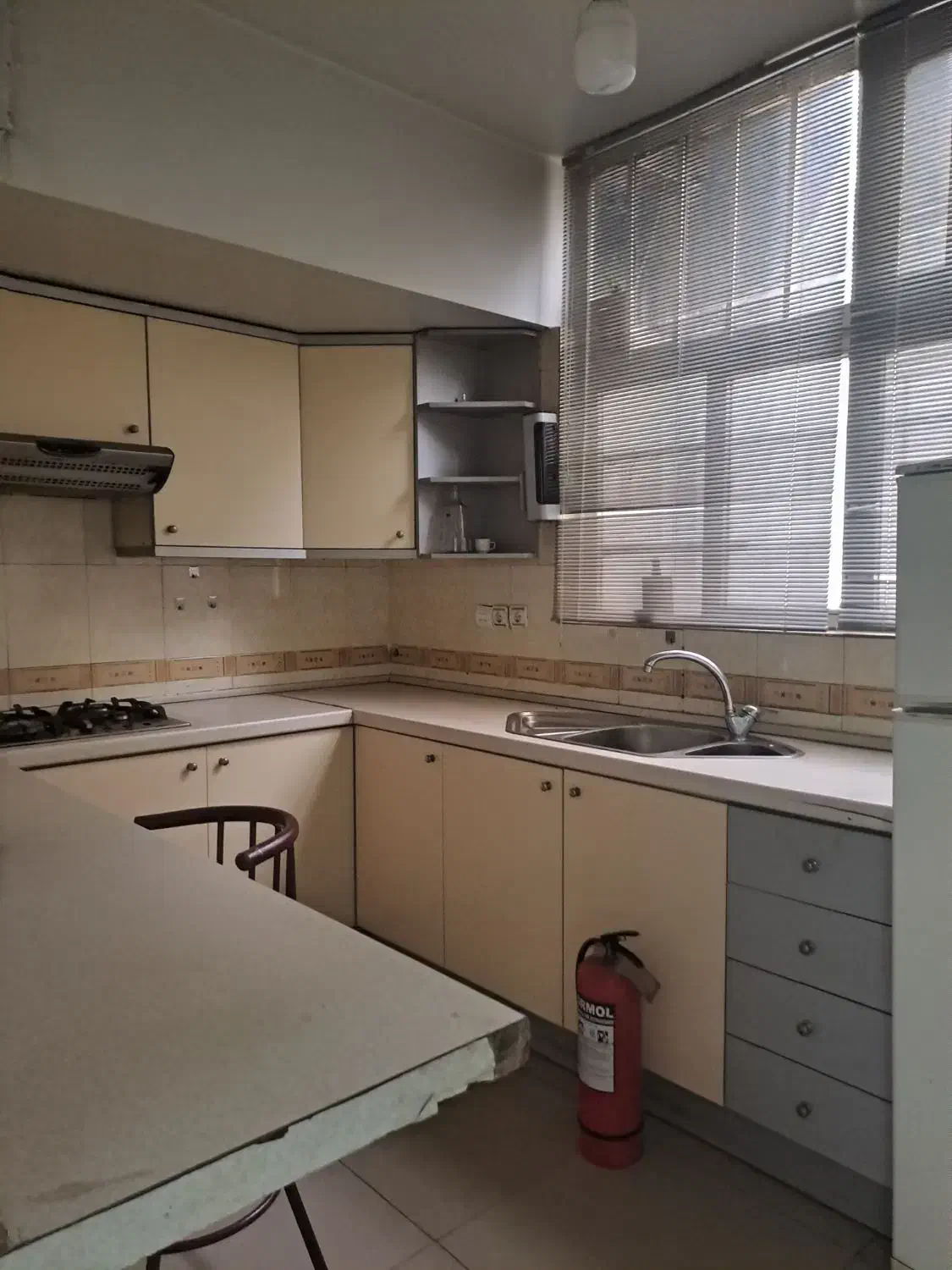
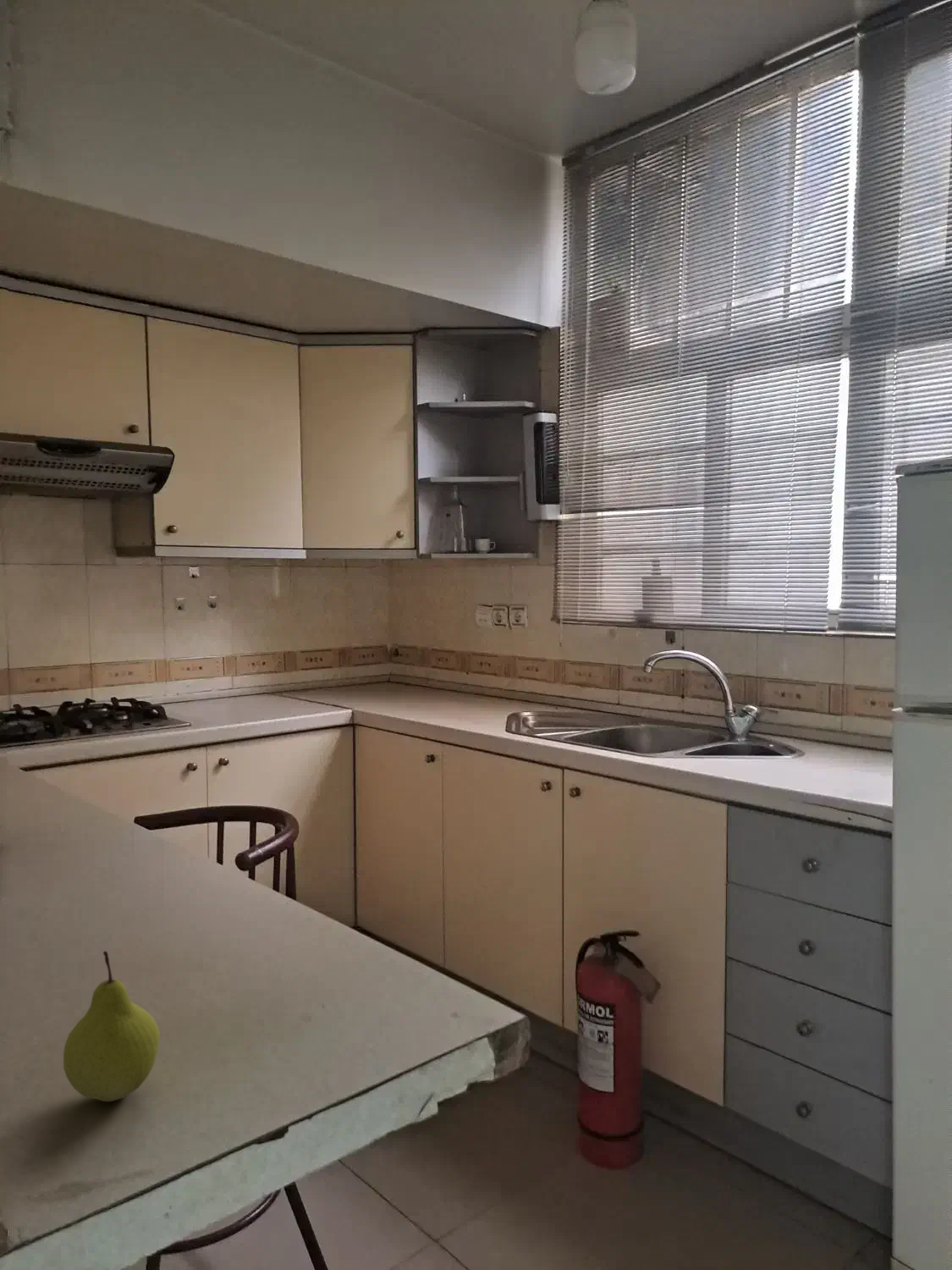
+ fruit (112, 1018)
